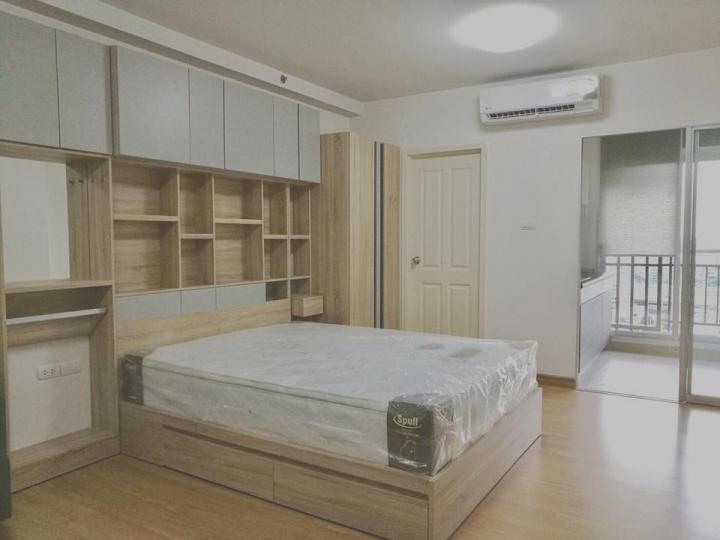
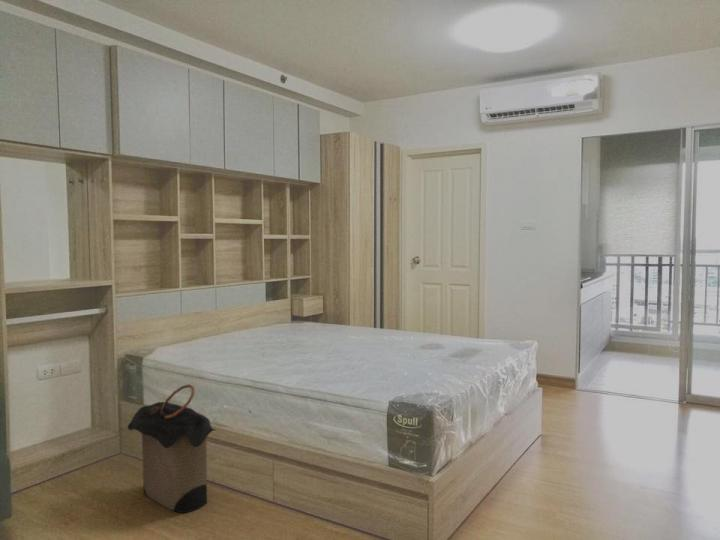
+ laundry hamper (170, 441)
